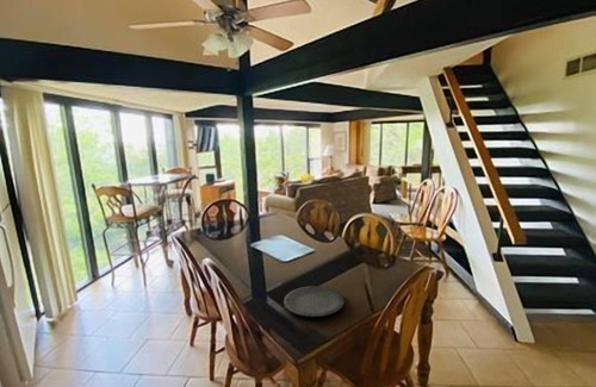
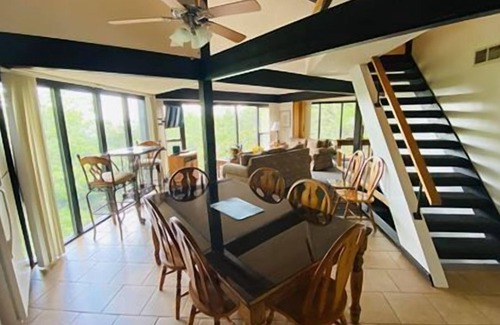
- plate (313, 300)
